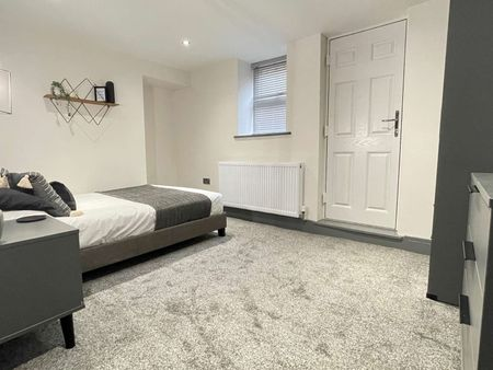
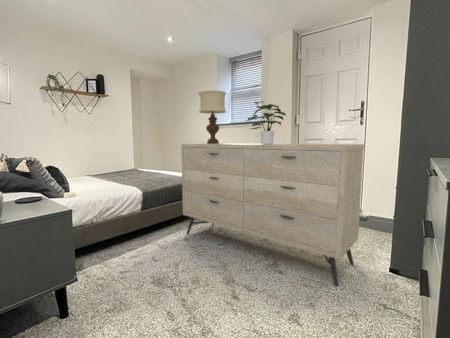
+ potted plant (267, 122)
+ dresser (257, 196)
+ table lamp (212, 117)
